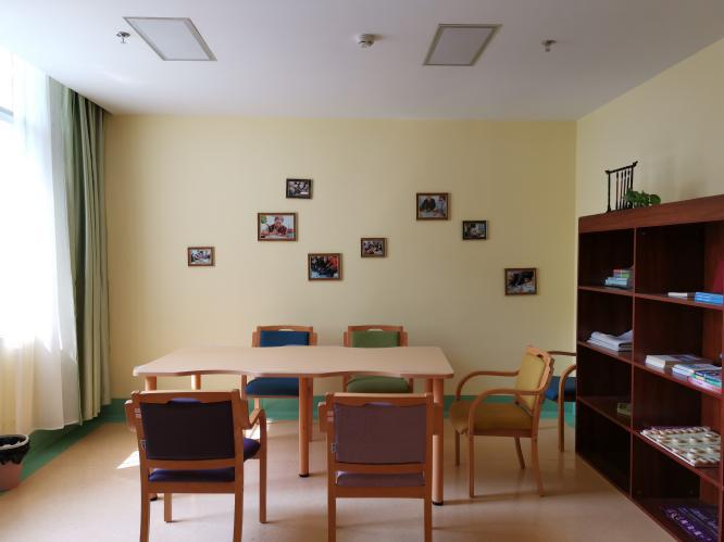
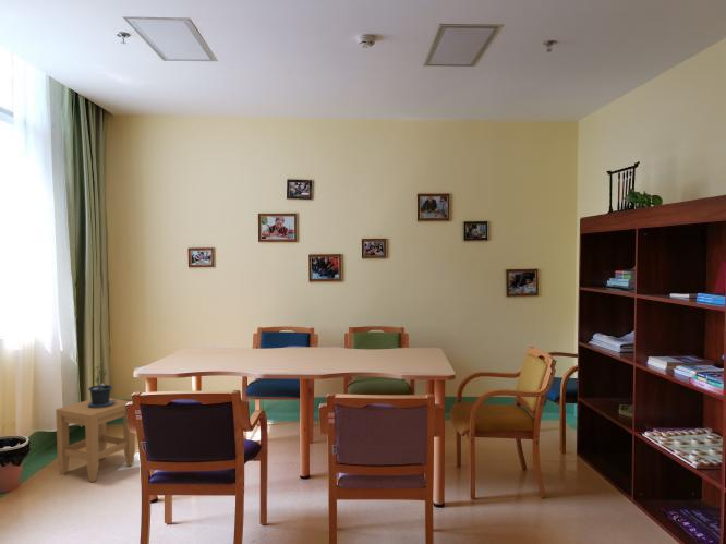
+ potted plant (101, 384)
+ stool (96, 437)
